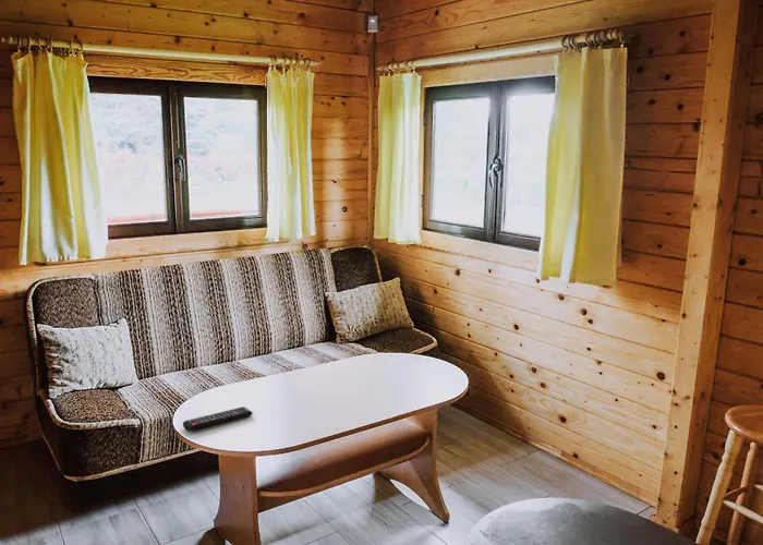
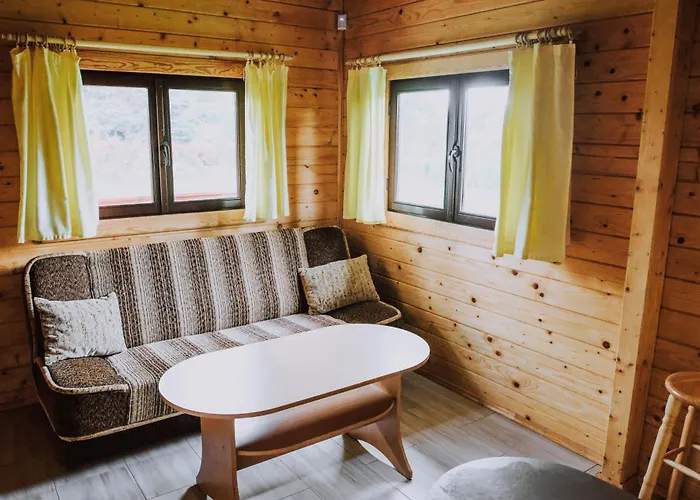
- remote control (218, 419)
